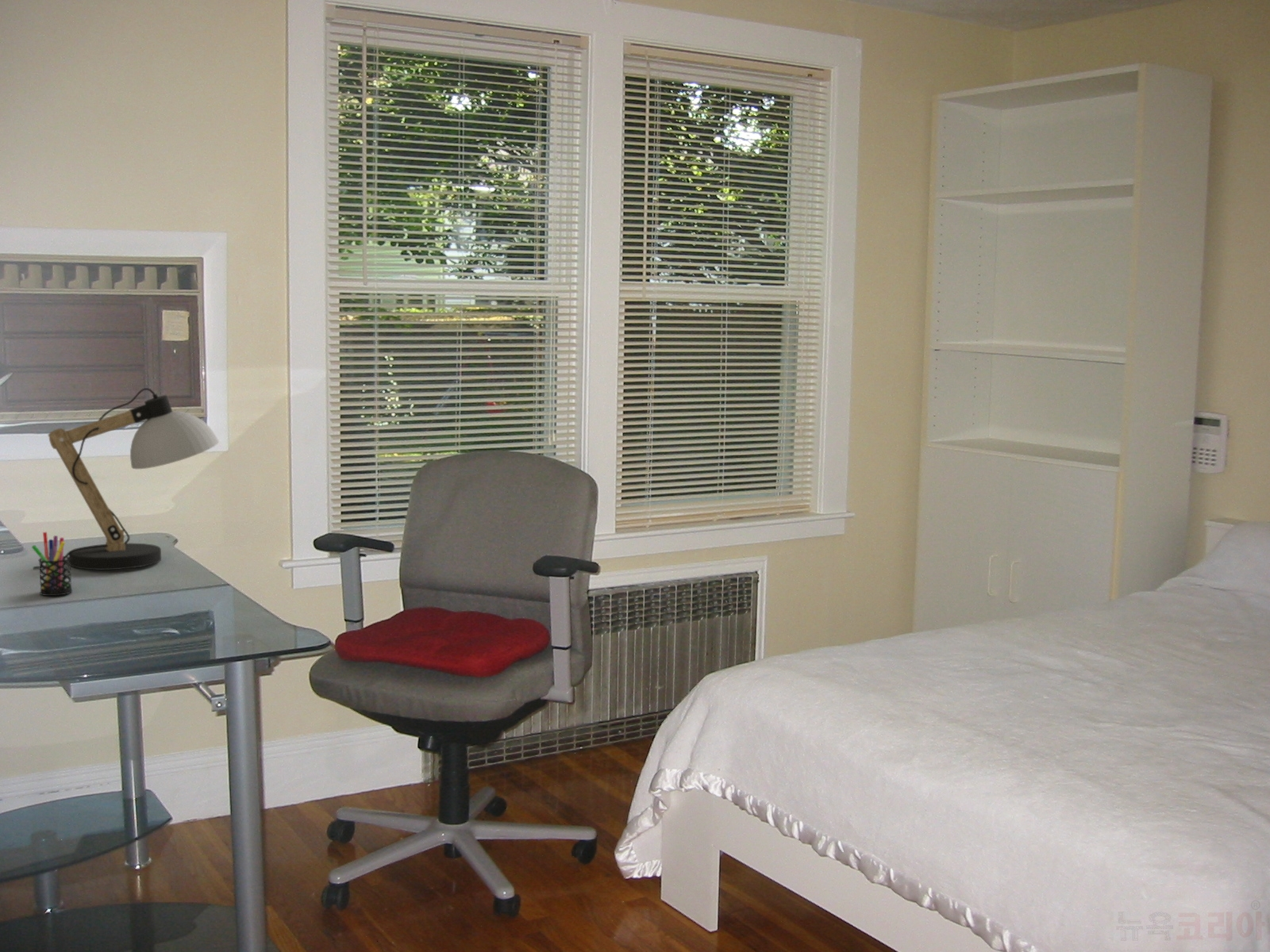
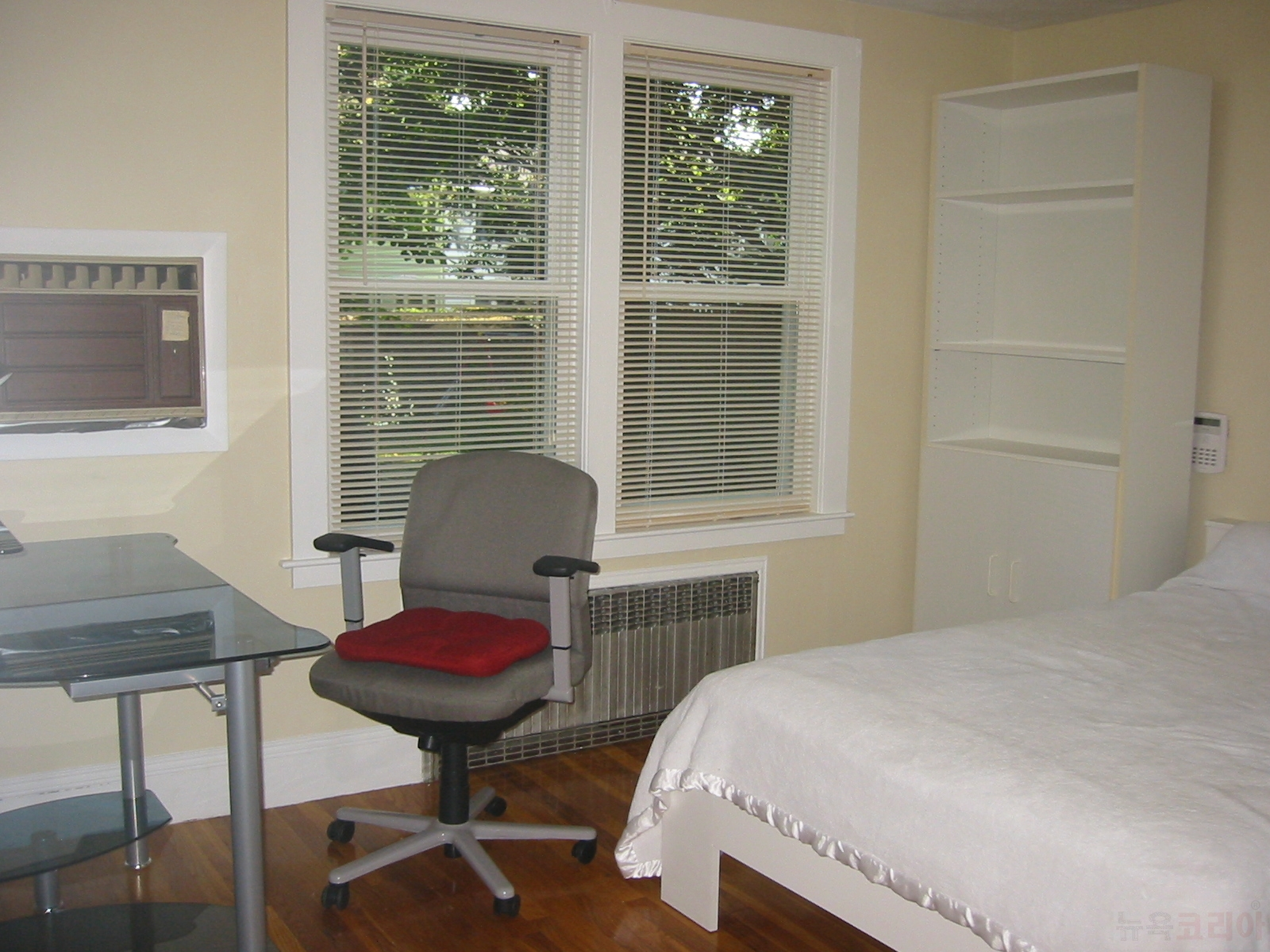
- pen holder (50, 563)
- desk lamp (133, 468)
